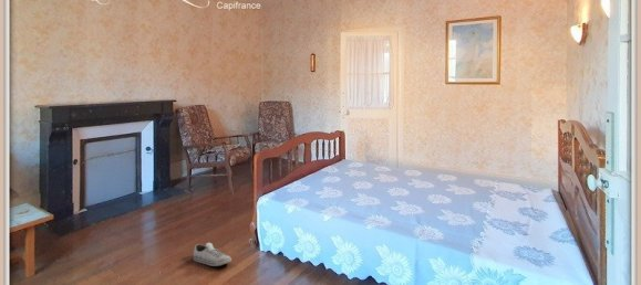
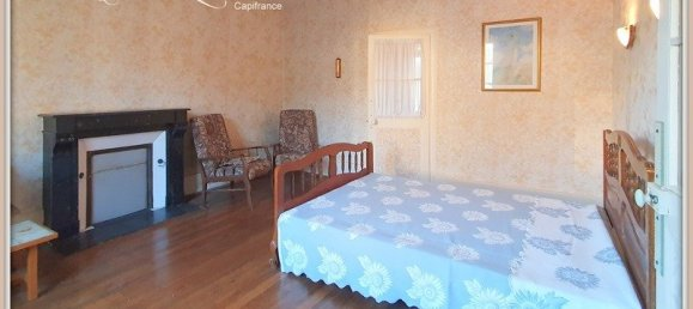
- shoe (211, 252)
